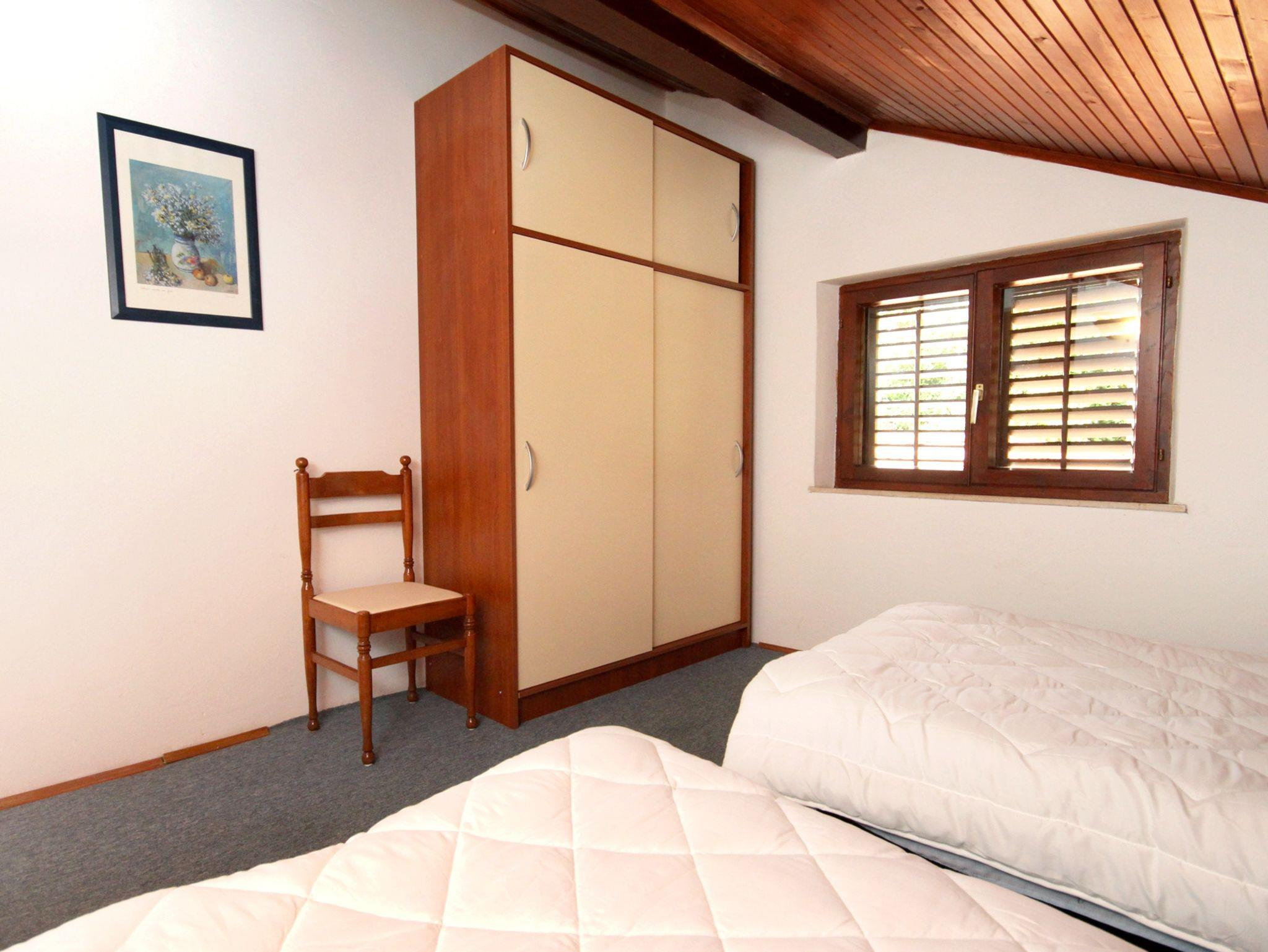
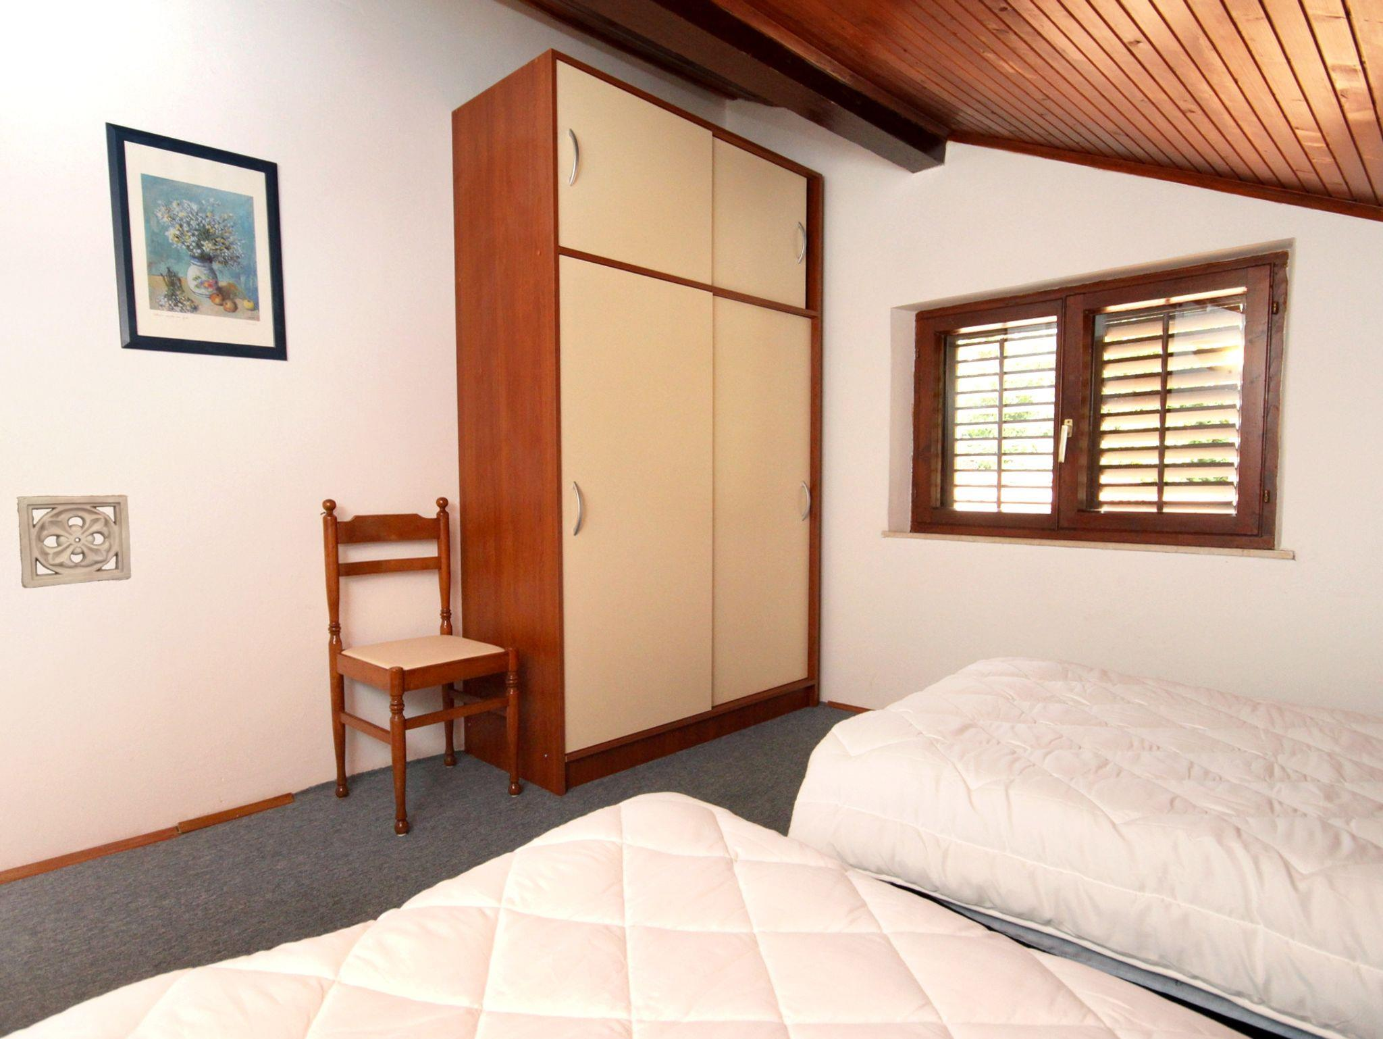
+ wall ornament (75, 540)
